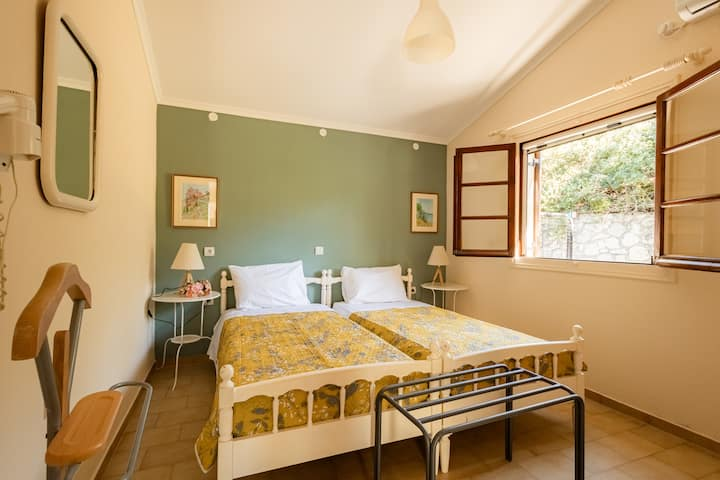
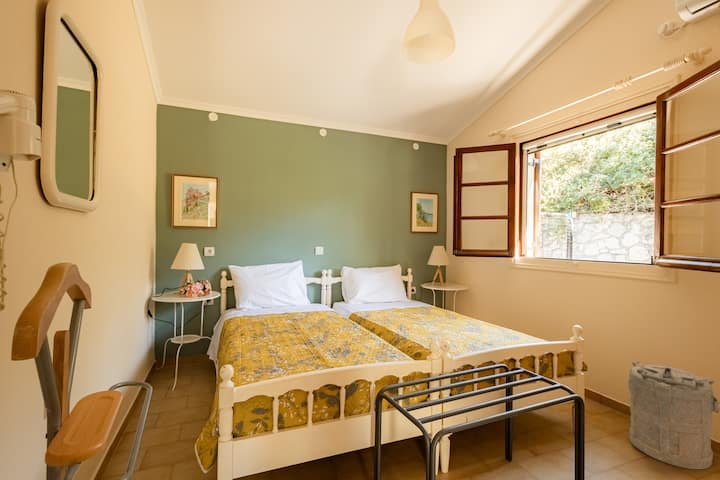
+ laundry hamper (666, 407)
